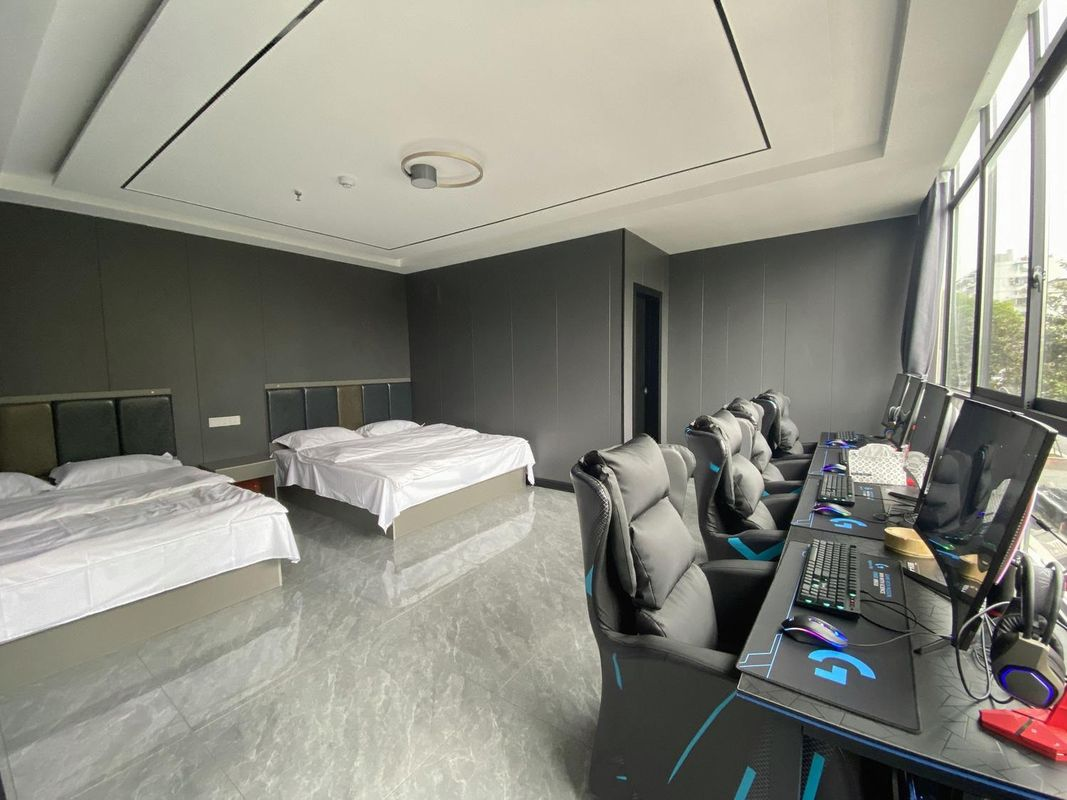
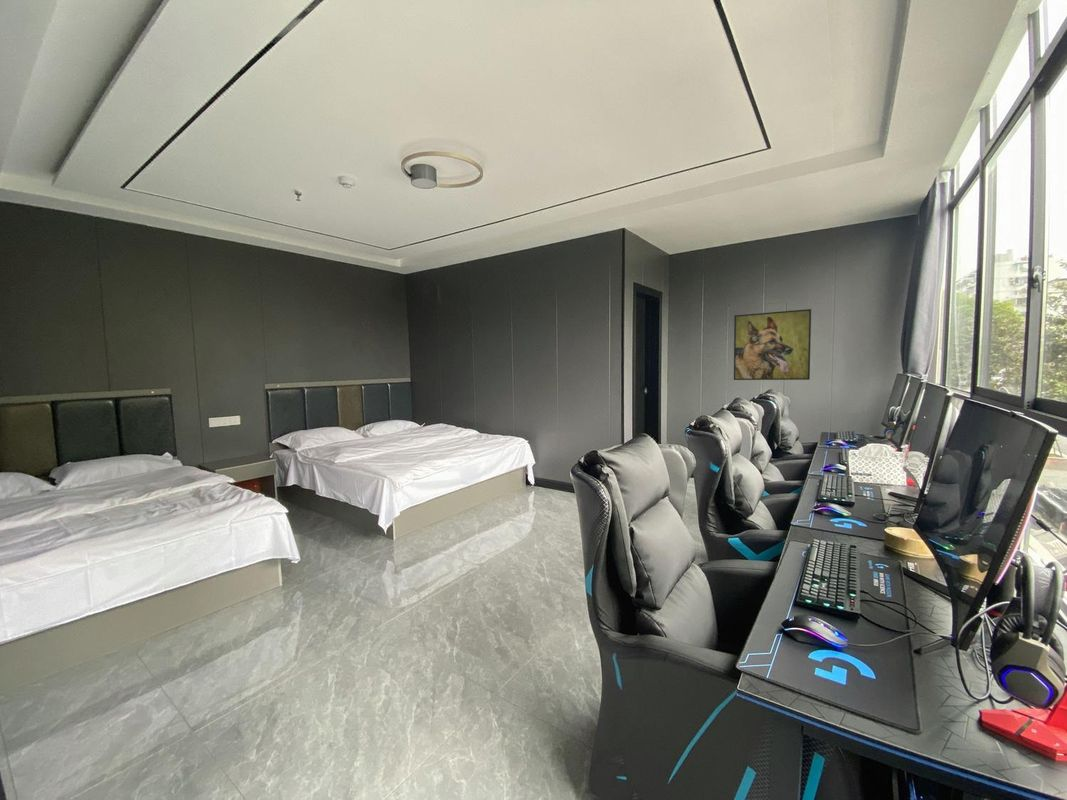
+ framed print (770, 346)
